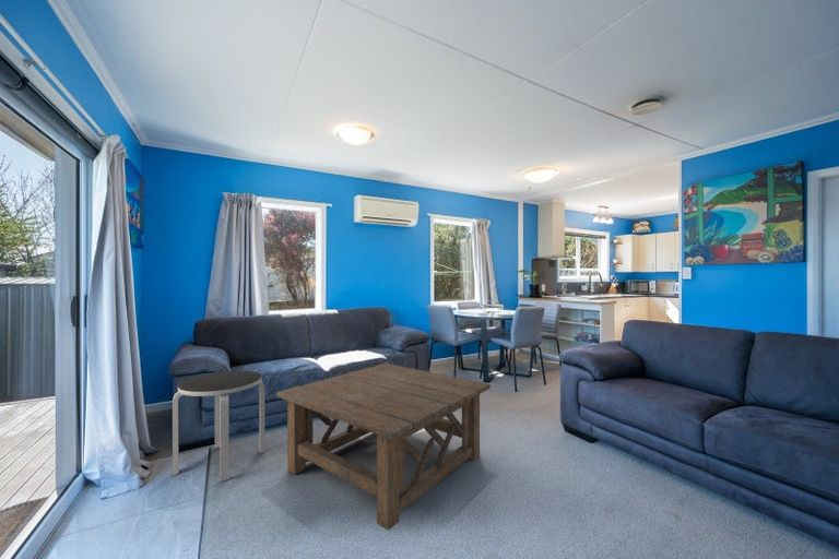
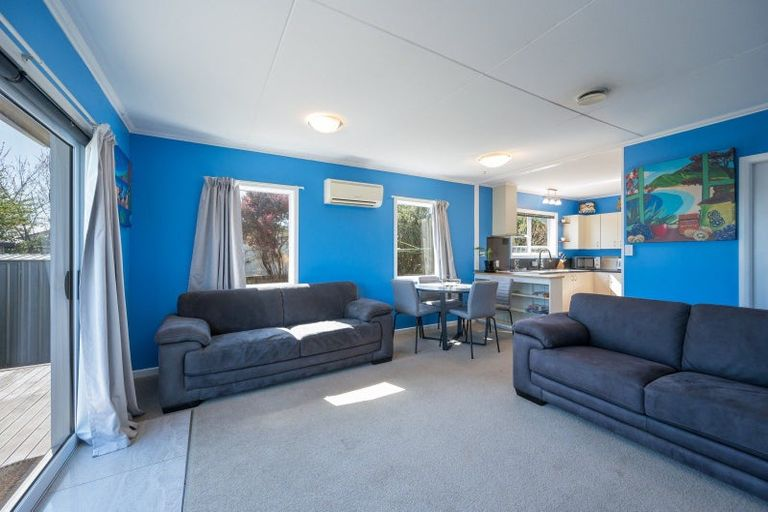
- coffee table (387, 425)
- side table (221, 420)
